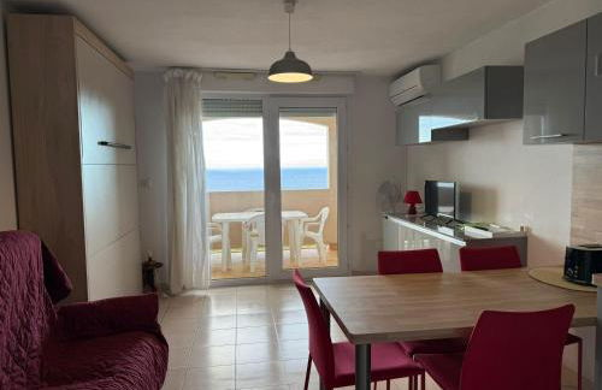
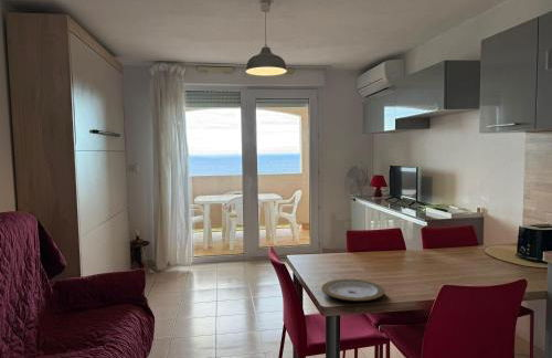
+ plate (352, 291)
